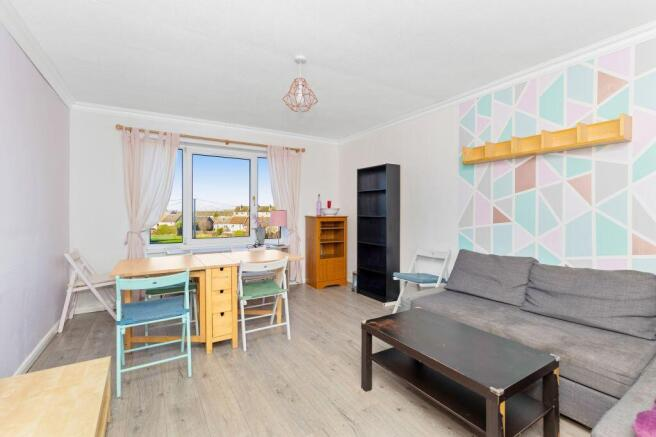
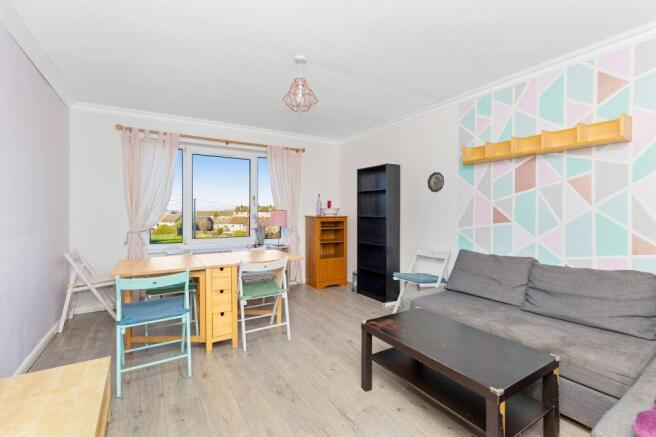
+ decorative plate (436, 182)
